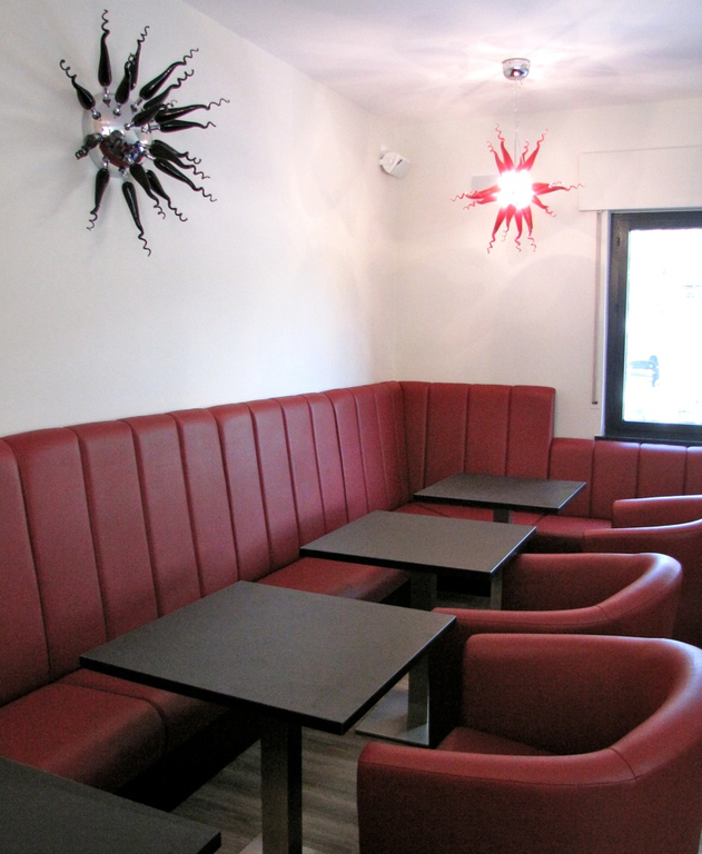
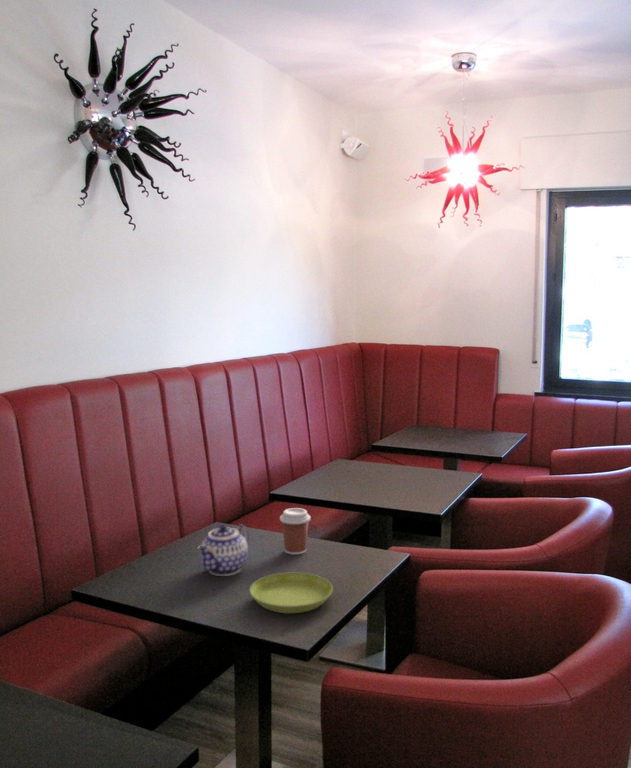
+ teapot (223, 547)
+ coffee cup (295, 531)
+ saucer (291, 593)
